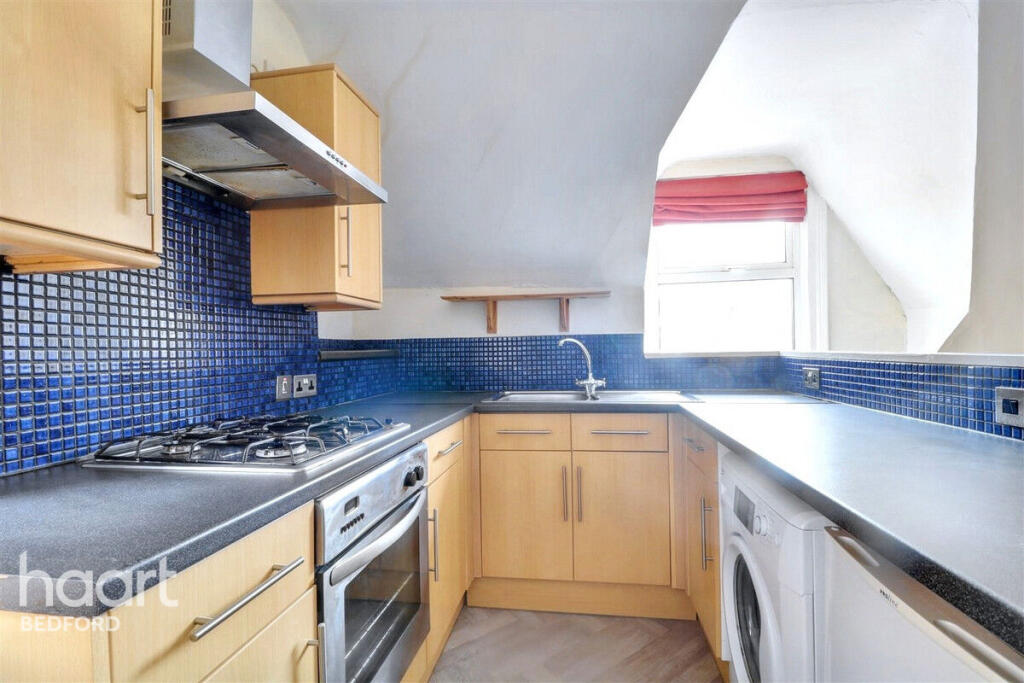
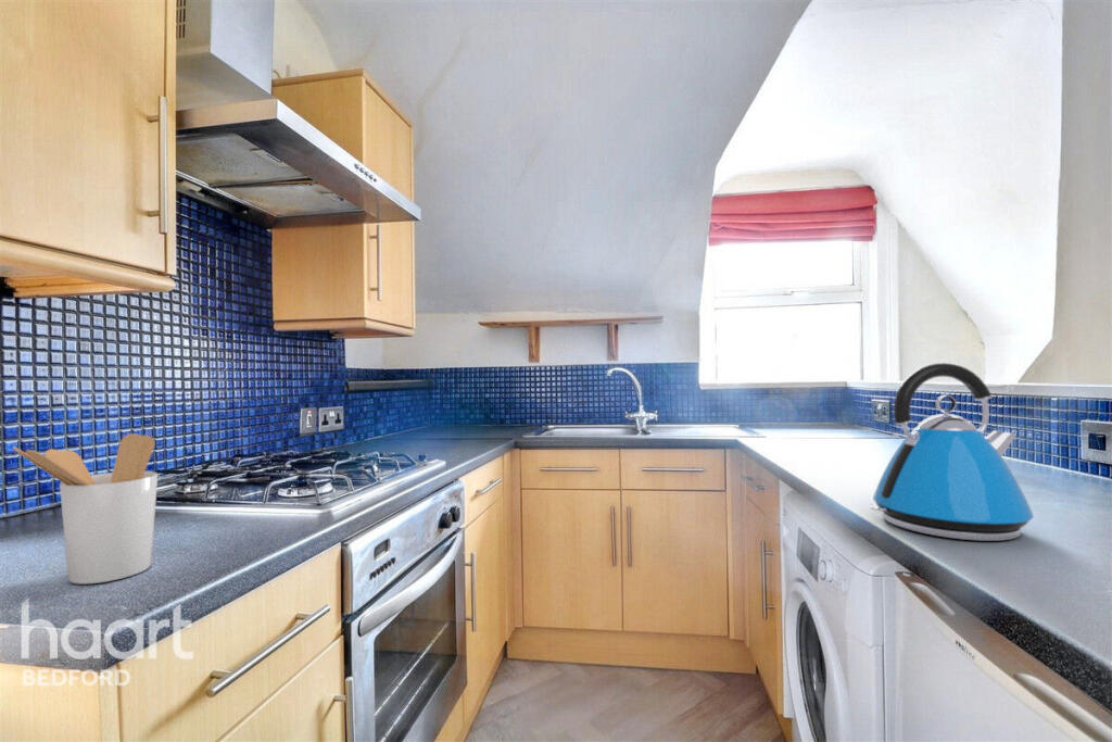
+ utensil holder (88, 506)
+ kettle (942, 443)
